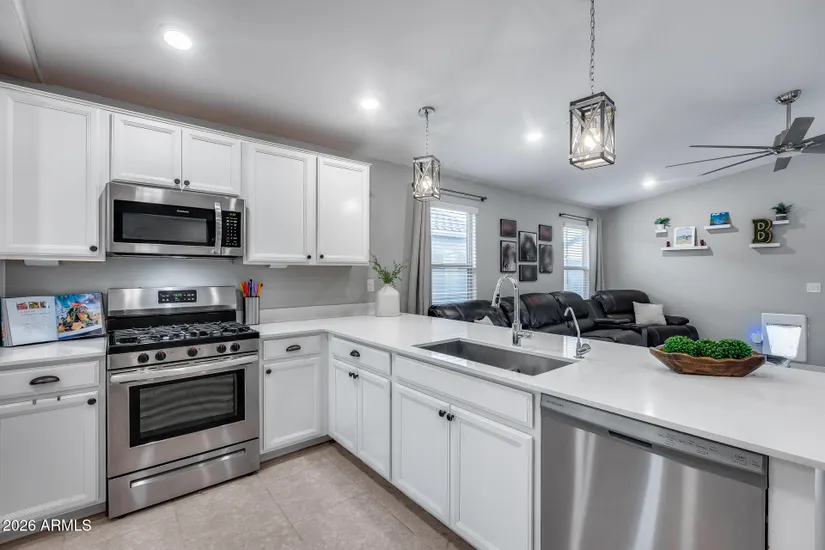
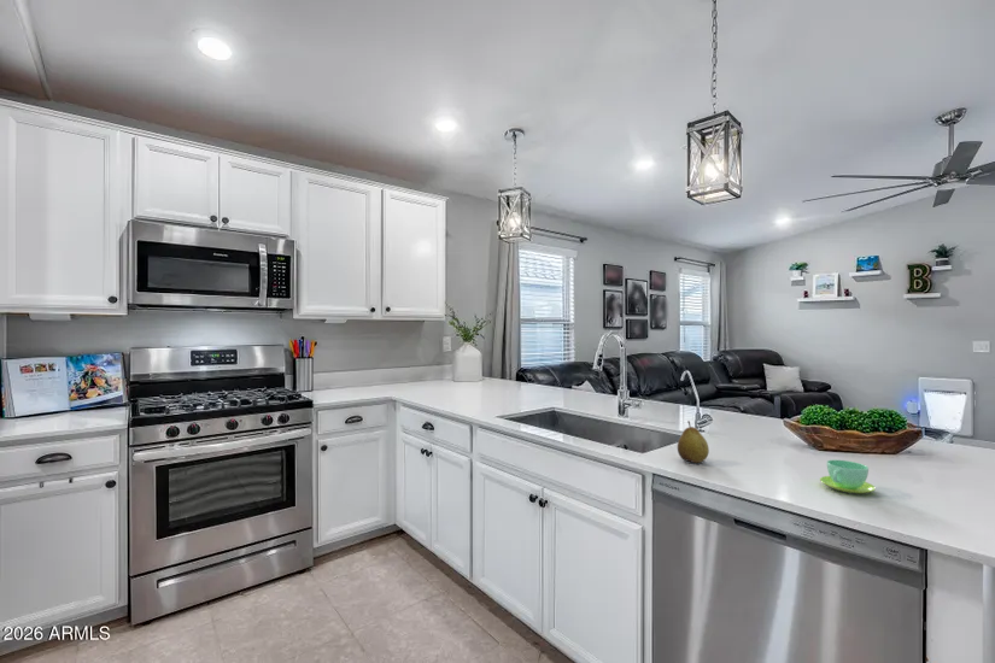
+ fruit (692, 441)
+ cup (845, 476)
